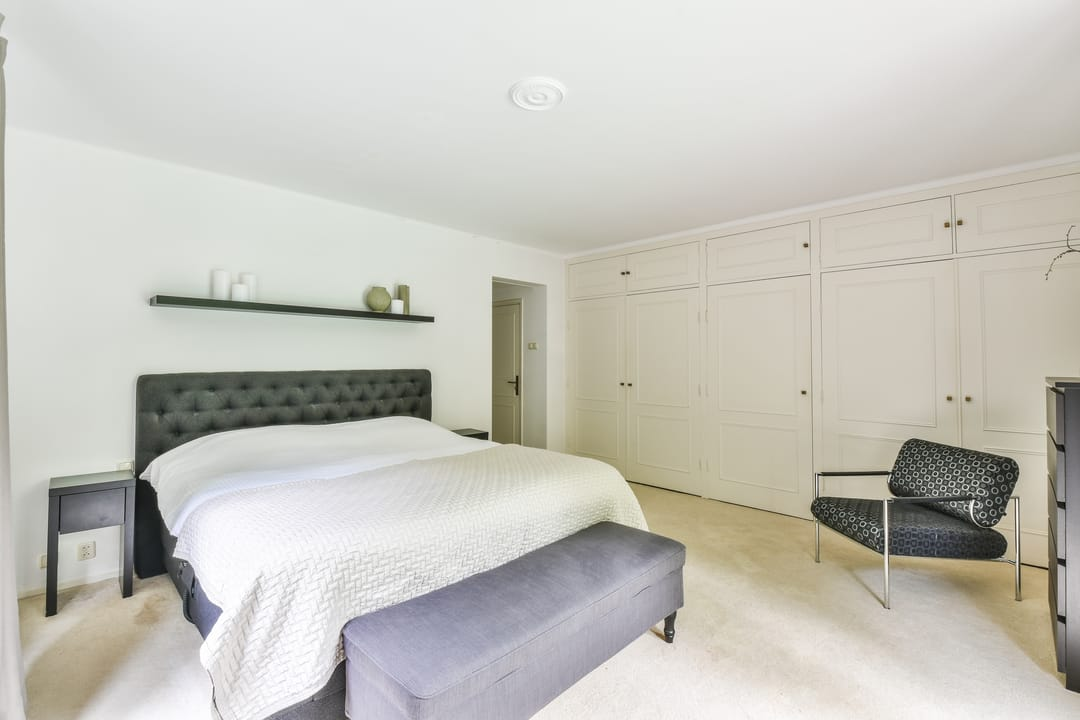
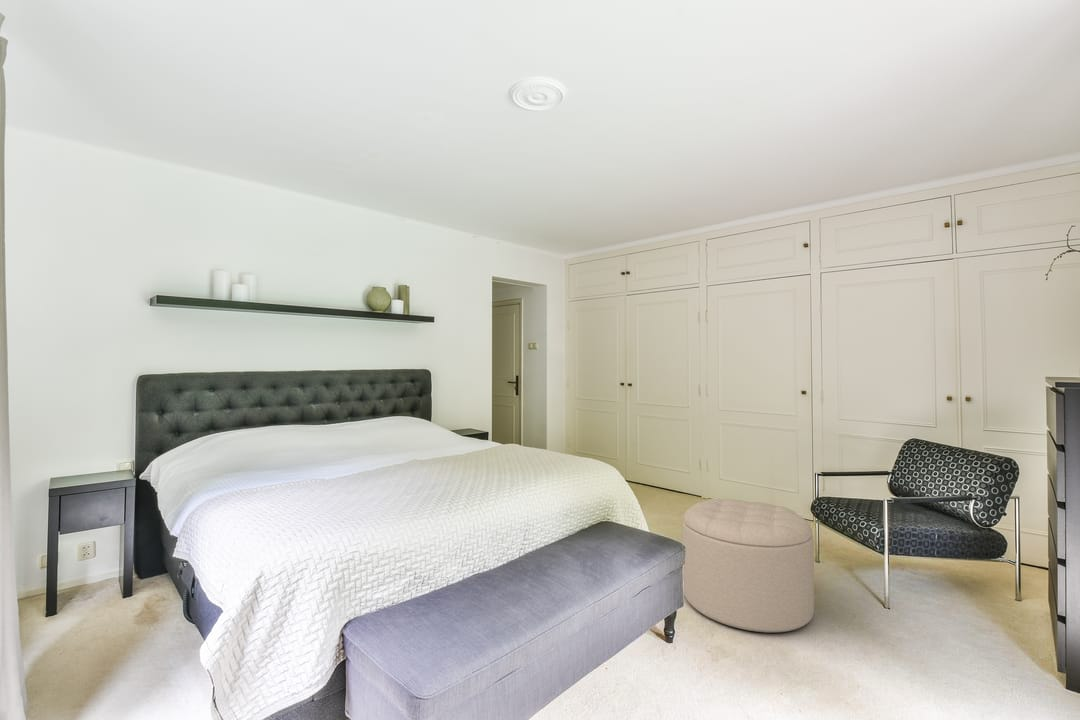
+ ottoman (745, 556)
